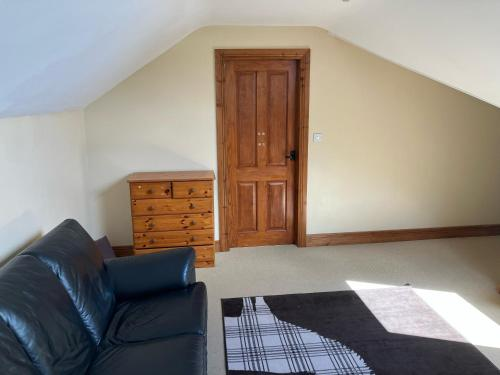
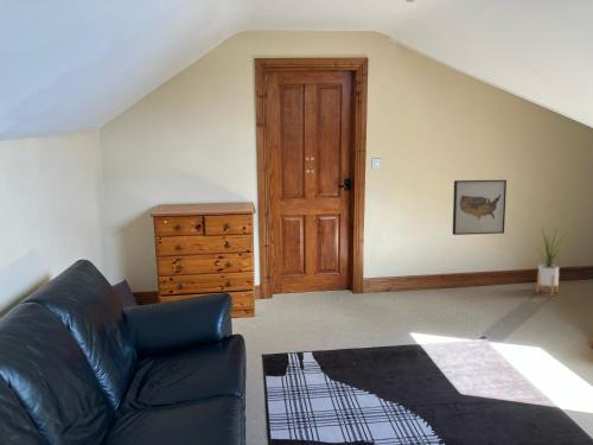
+ wall art (479, 206)
+ house plant (550, 258)
